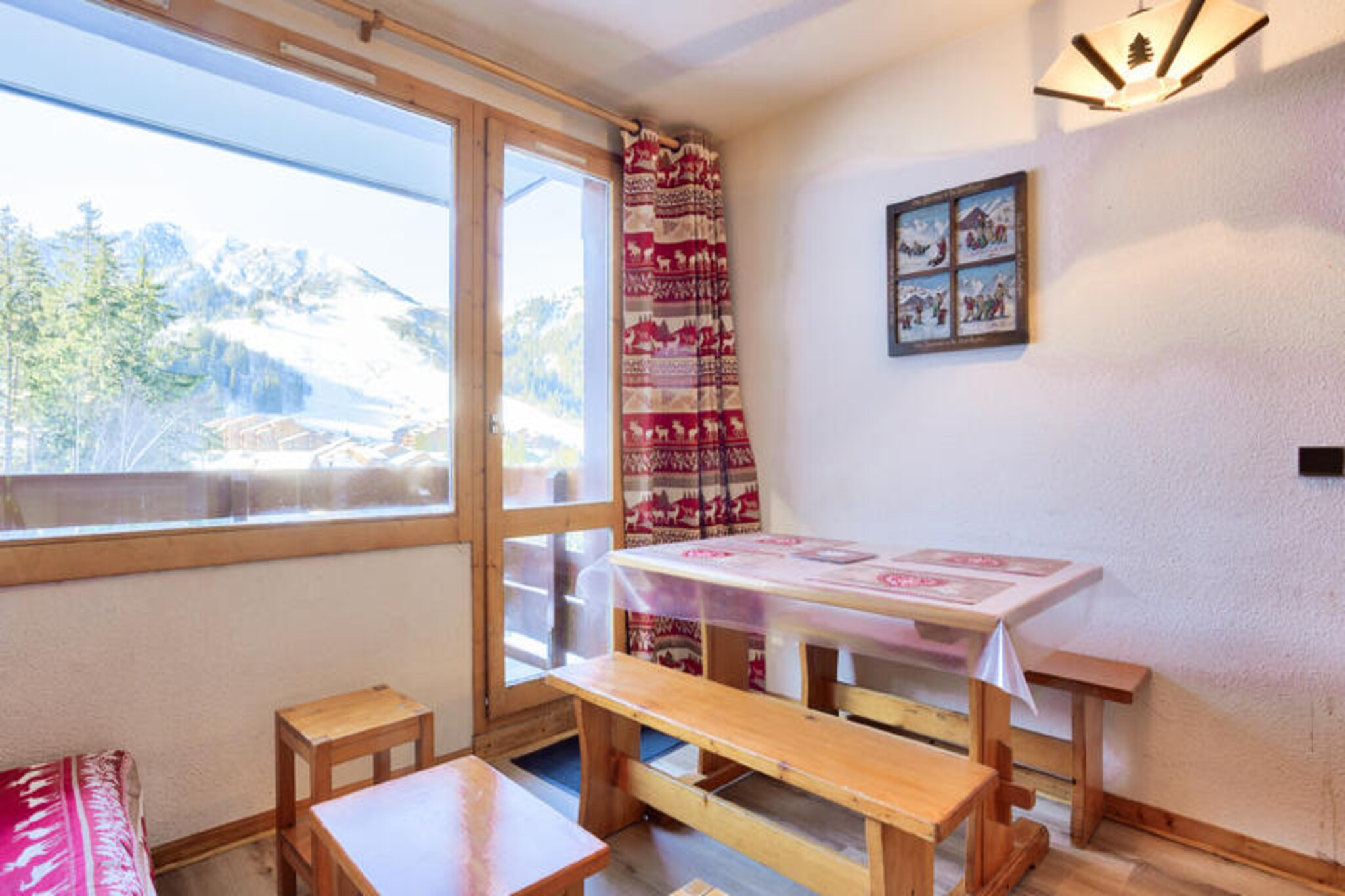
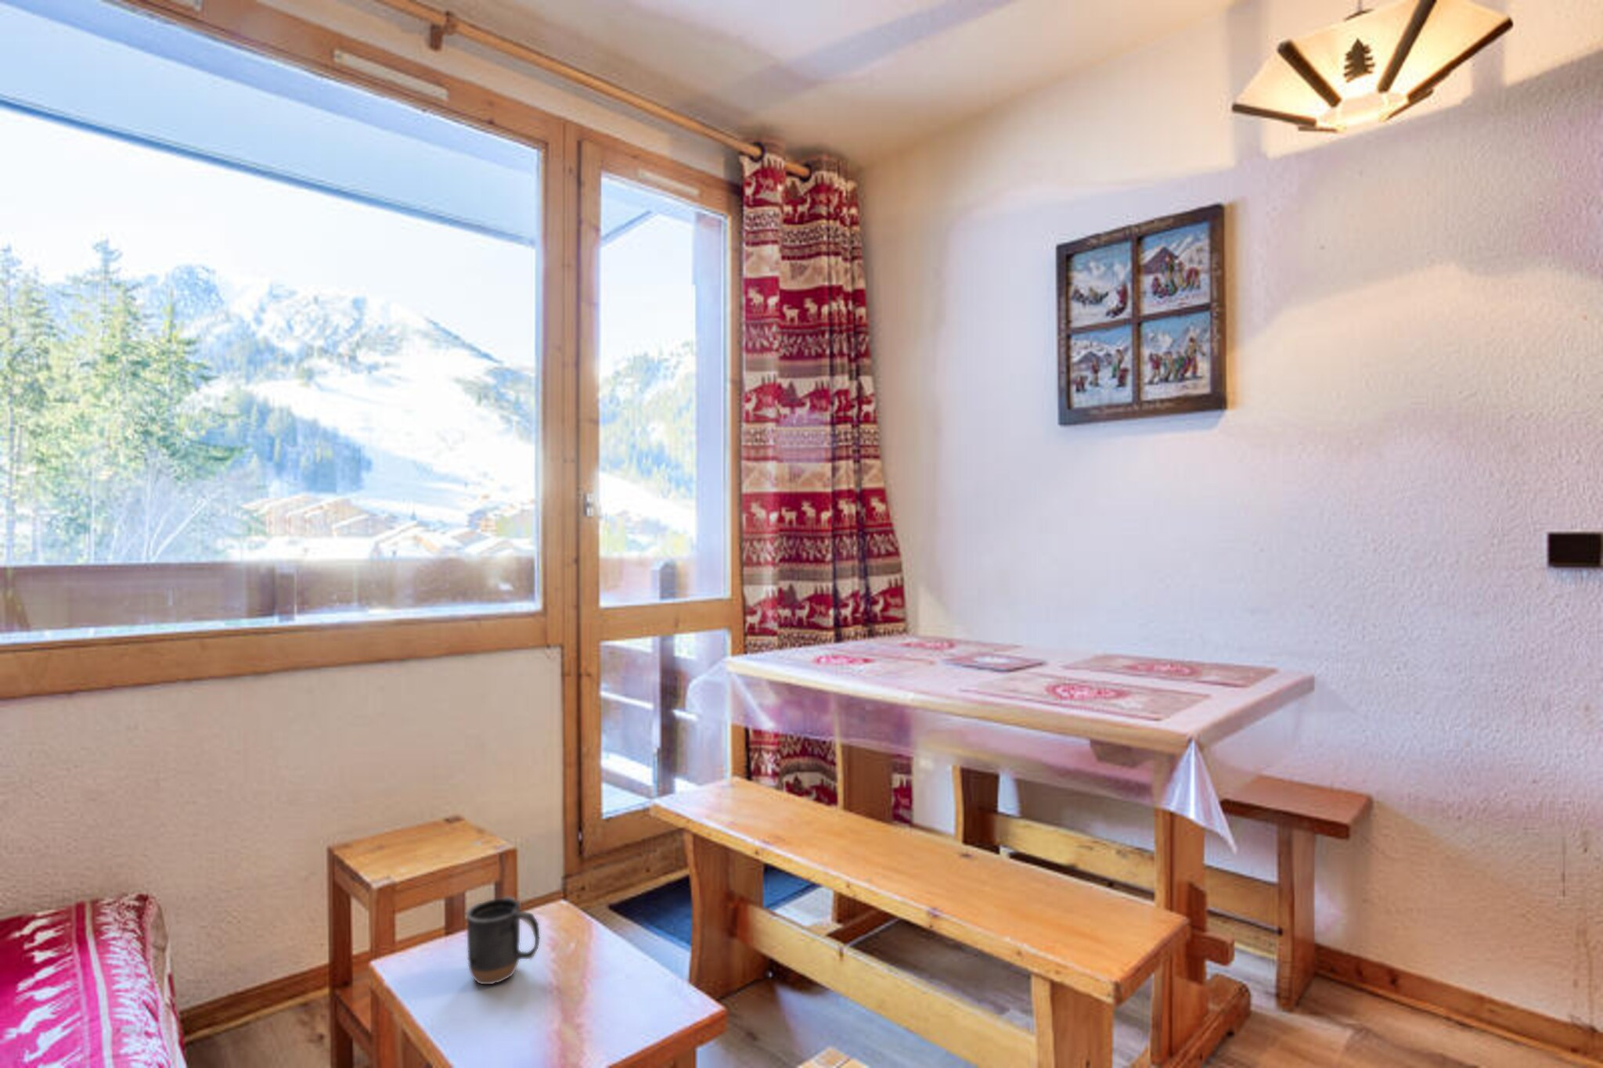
+ mug (502, 939)
